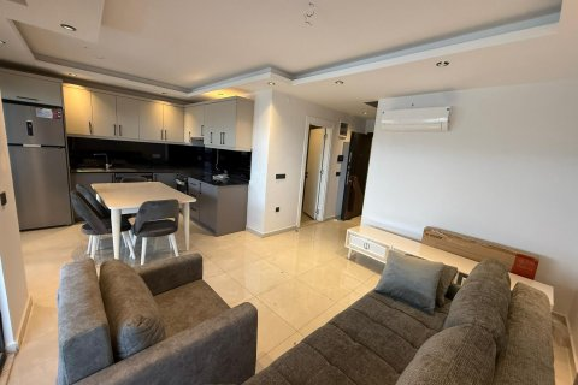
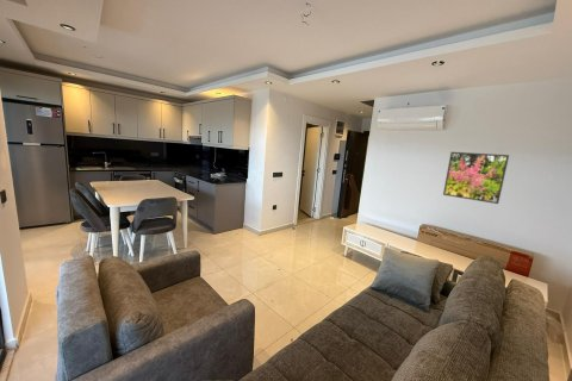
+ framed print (473, 176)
